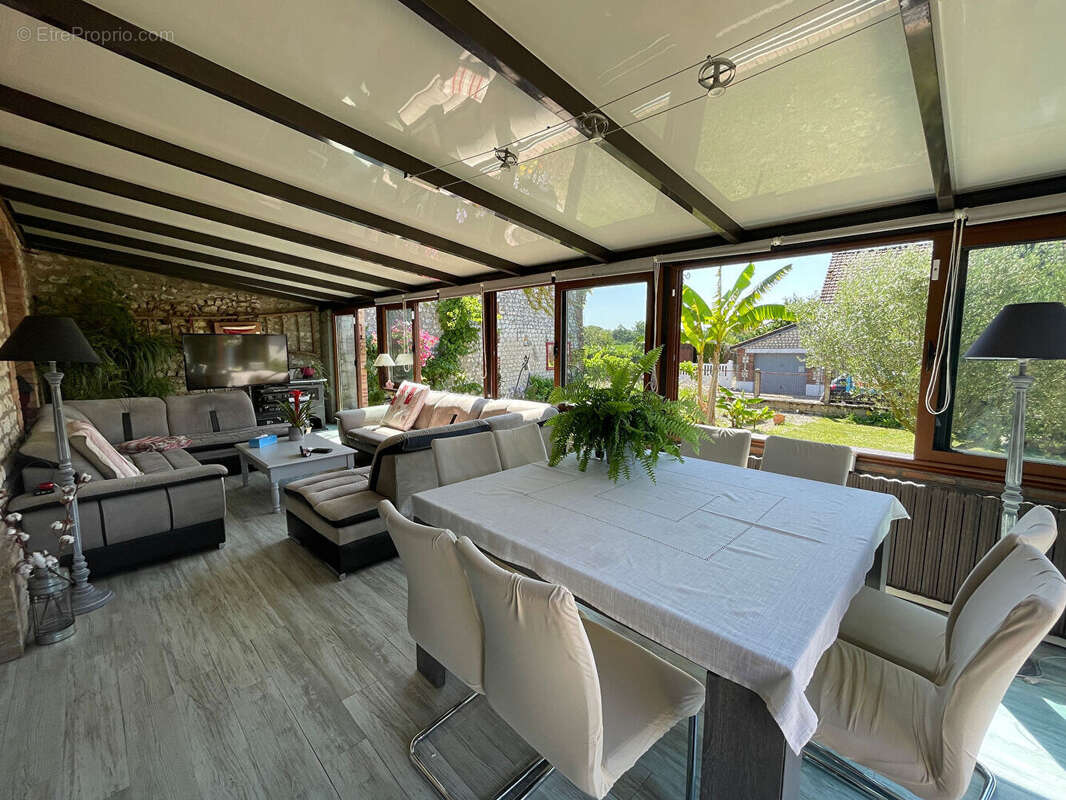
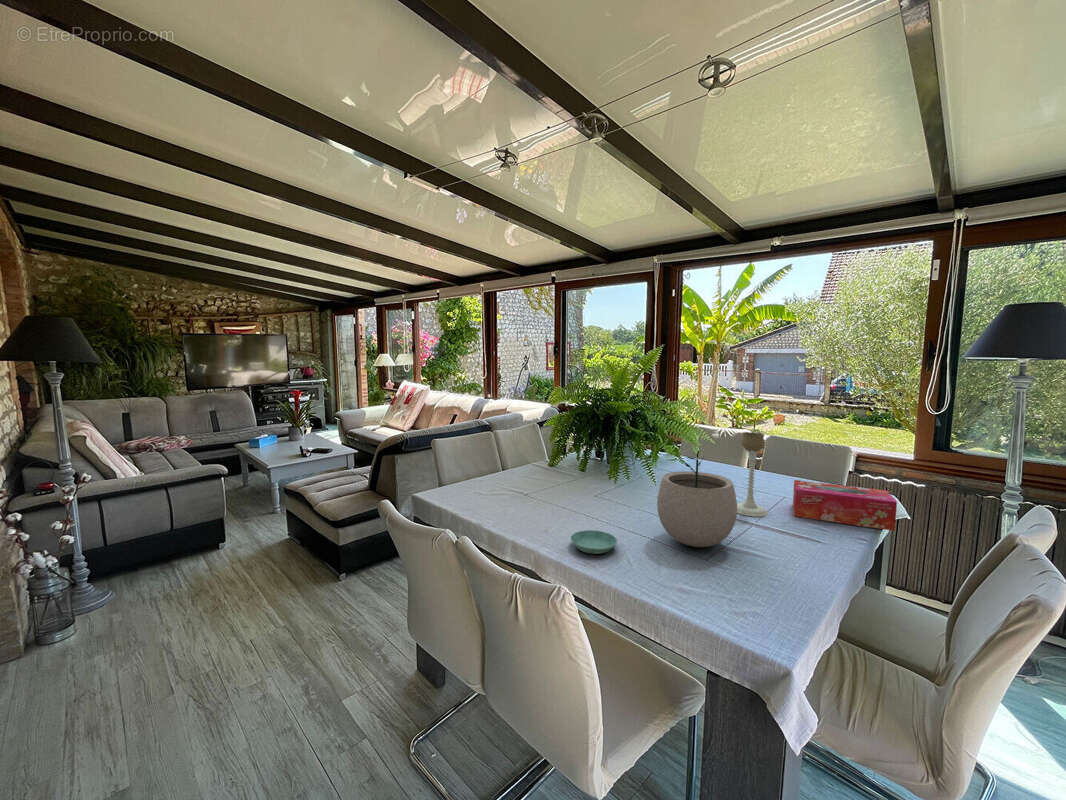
+ saucer (593, 542)
+ plant pot (696, 497)
+ candle holder (751, 472)
+ tissue box (840, 503)
